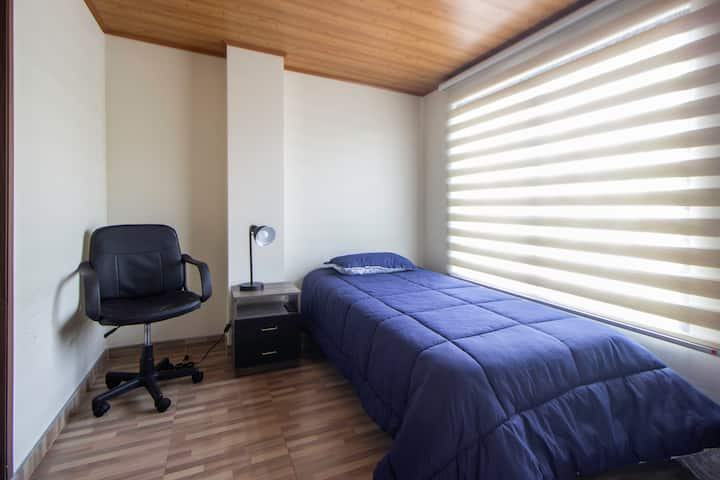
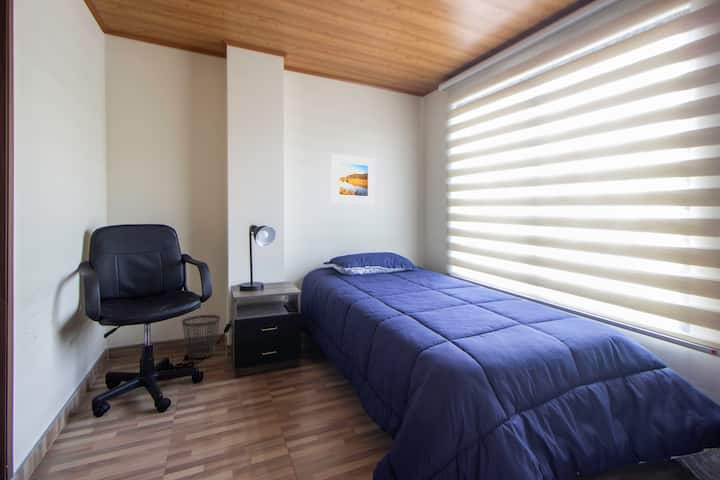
+ wastebasket (201, 336)
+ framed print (353, 179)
